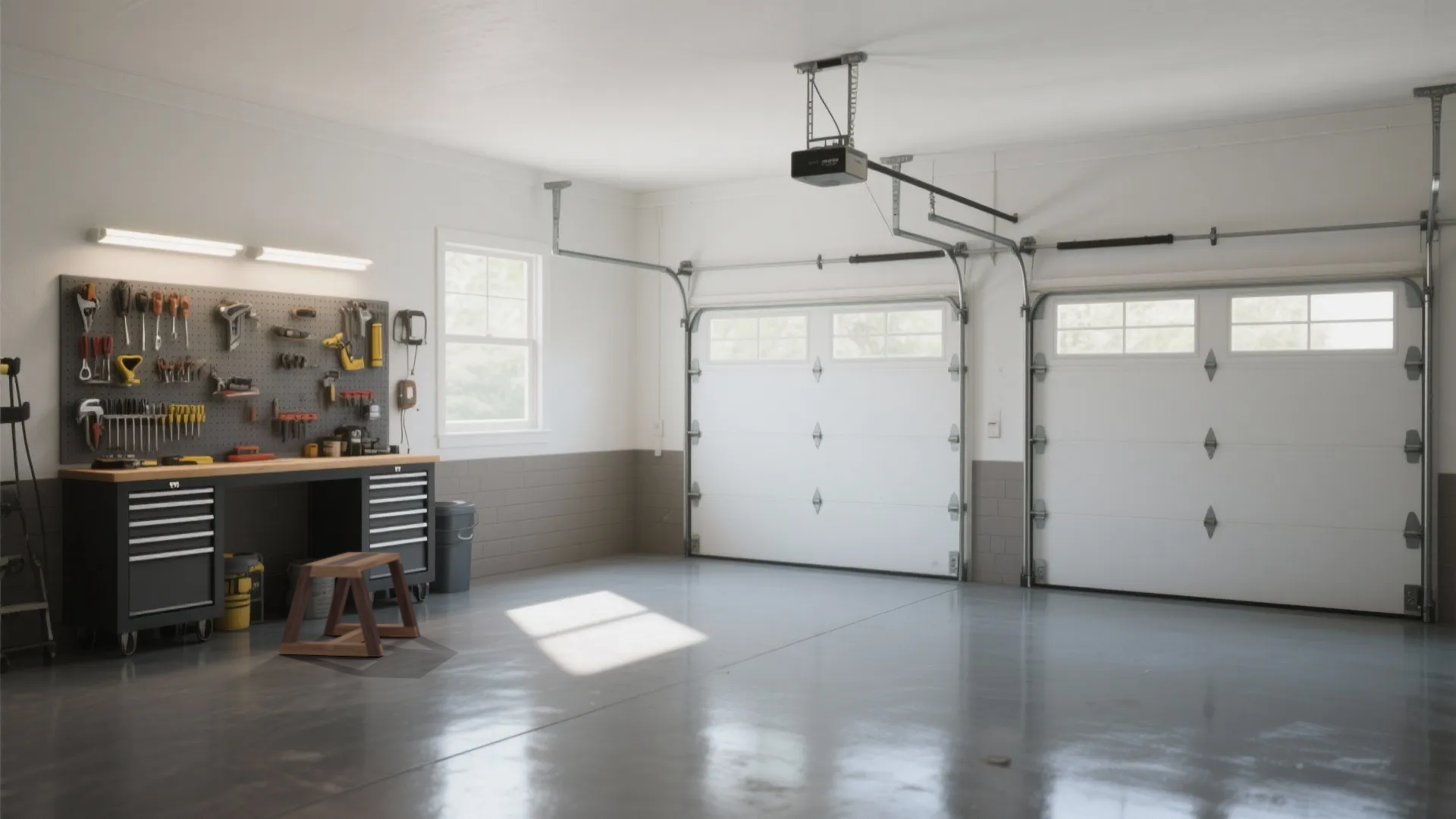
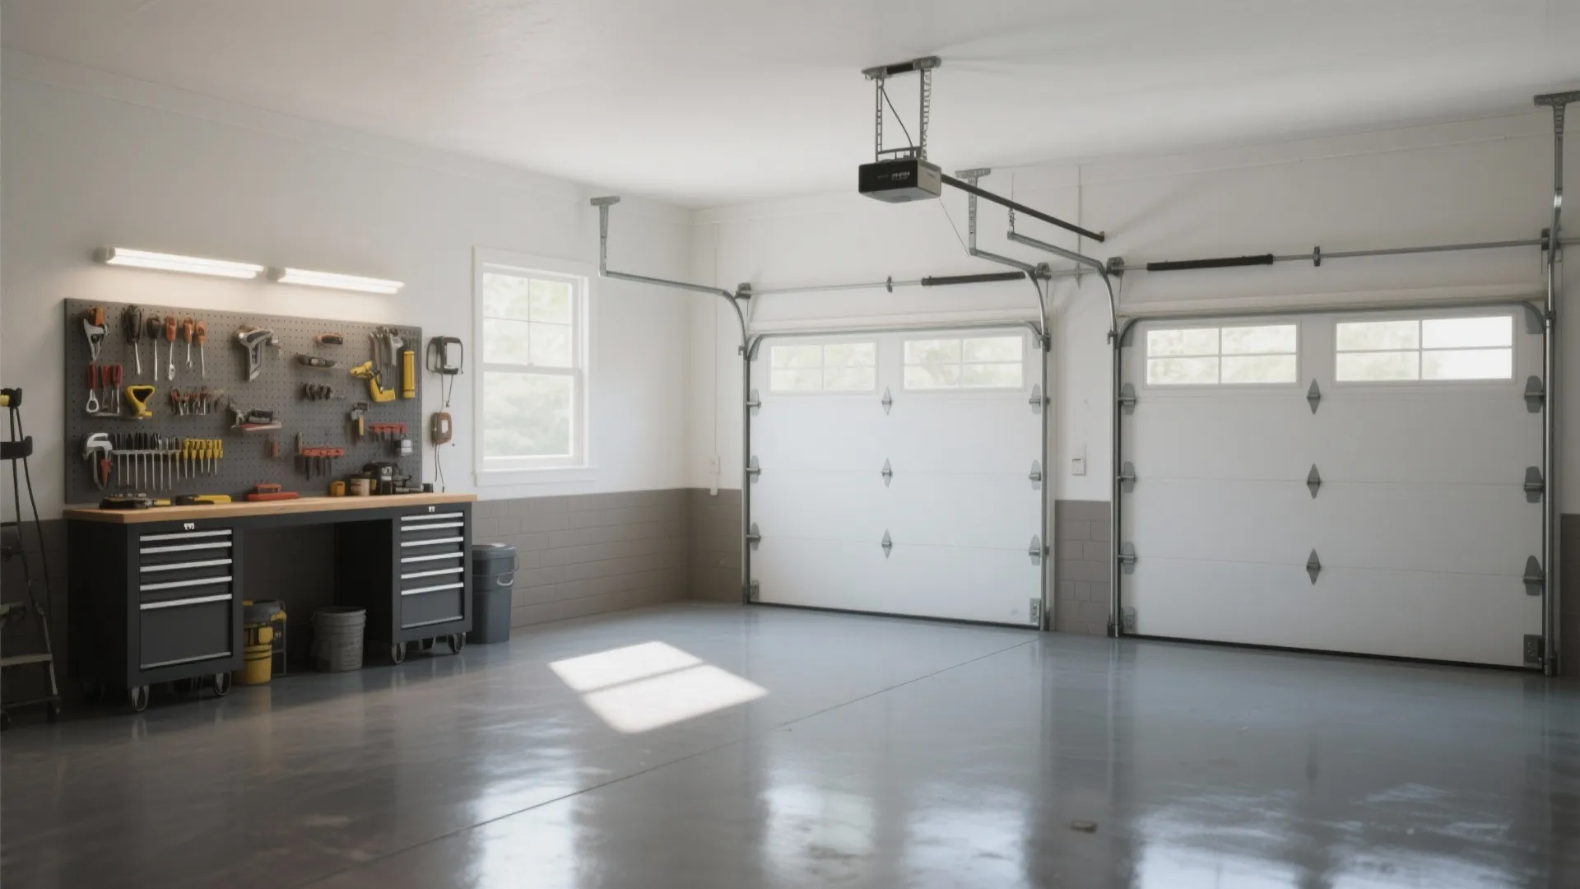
- stool (354, 600)
